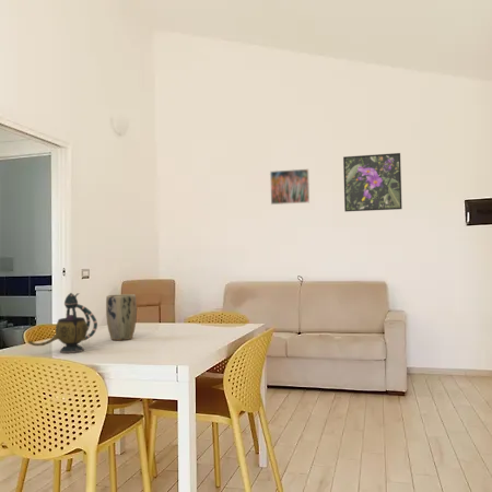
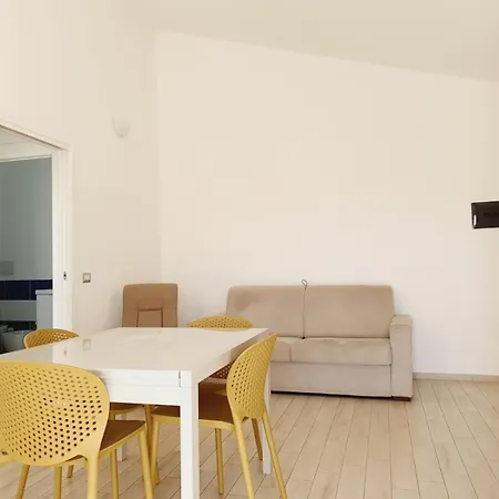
- plant pot (121, 316)
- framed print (290, 186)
- teapot (61, 323)
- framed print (372, 183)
